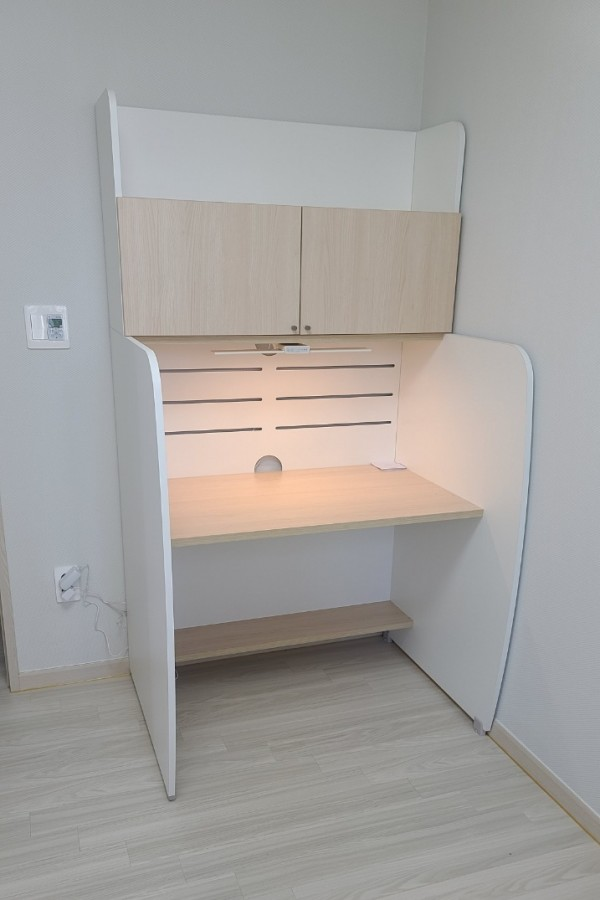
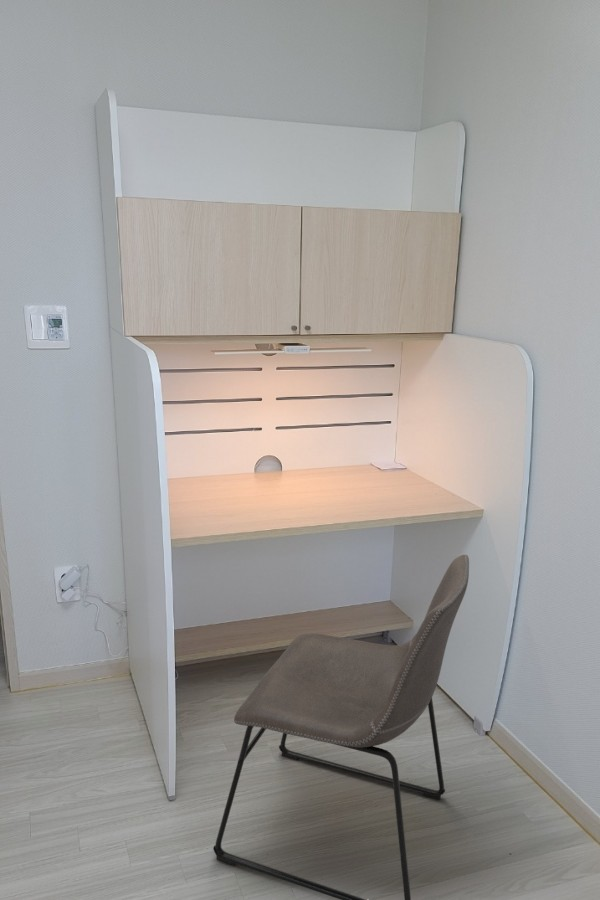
+ chair (347, 701)
